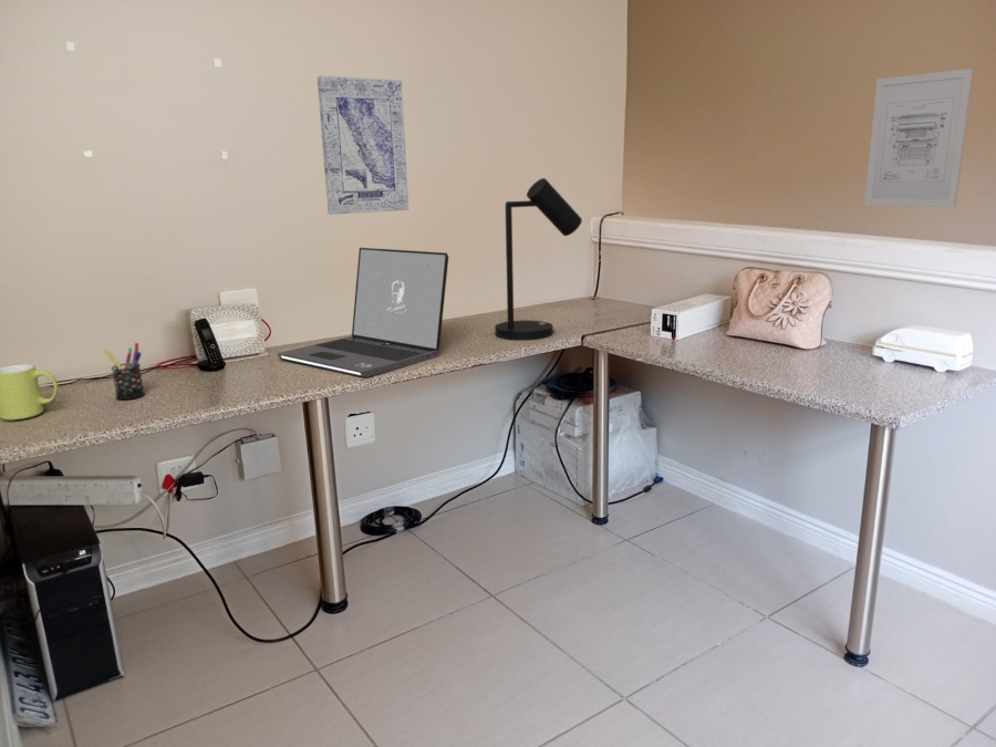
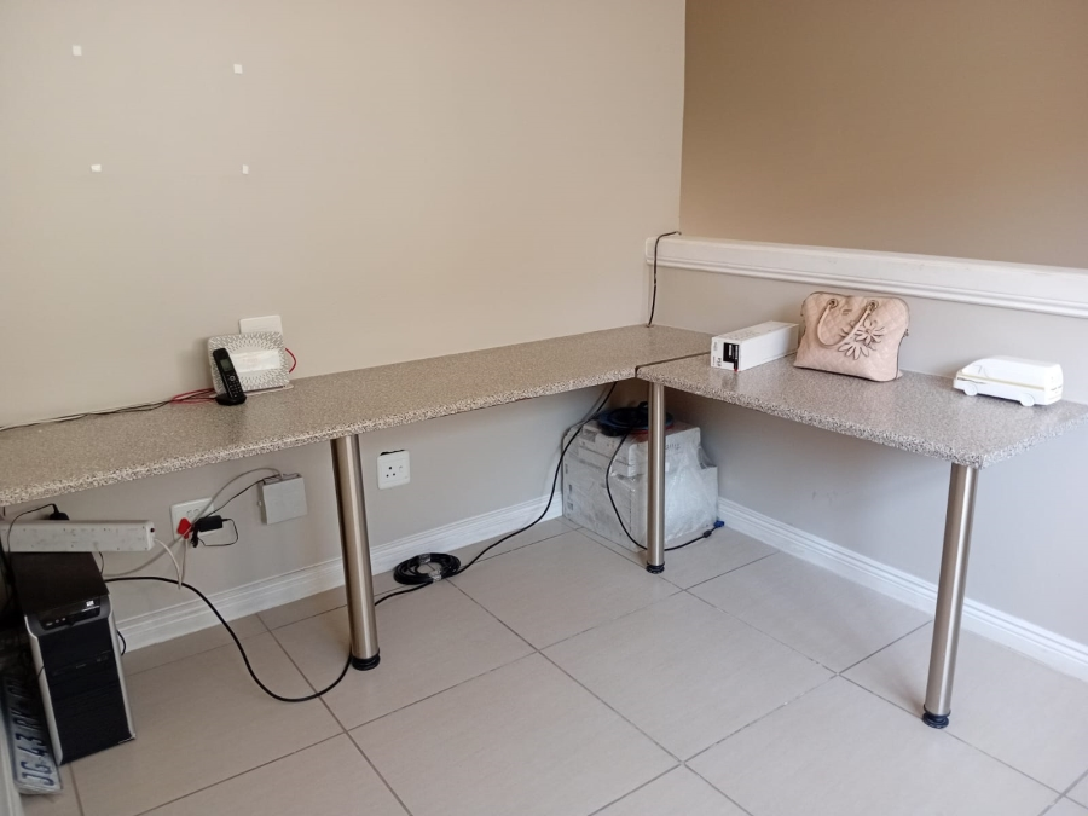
- wall art (365, 146)
- mug (28, 391)
- pen holder (128, 369)
- wall art (915, 142)
- desk lamp (511, 257)
- laptop (362, 307)
